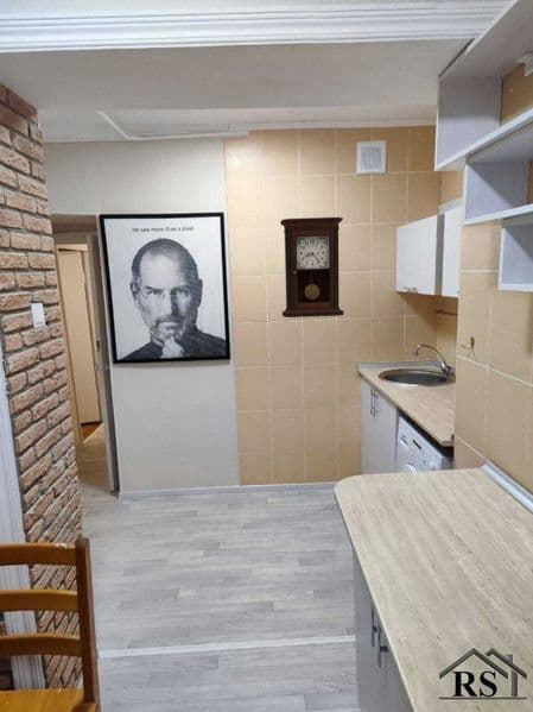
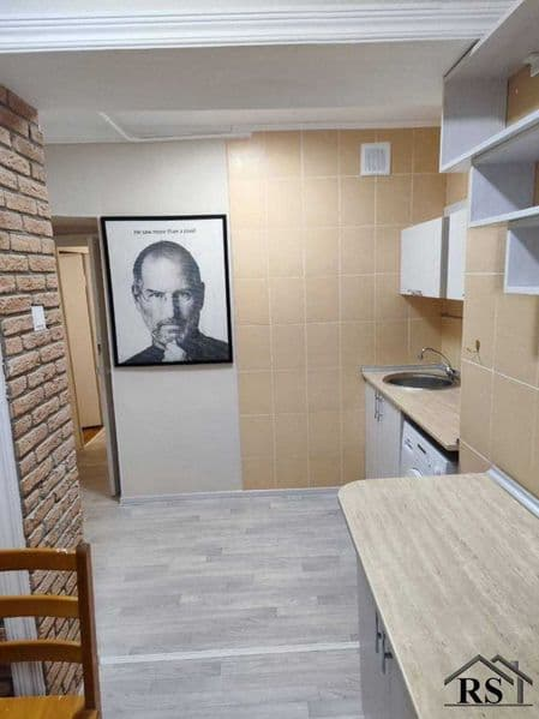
- pendulum clock (312, 267)
